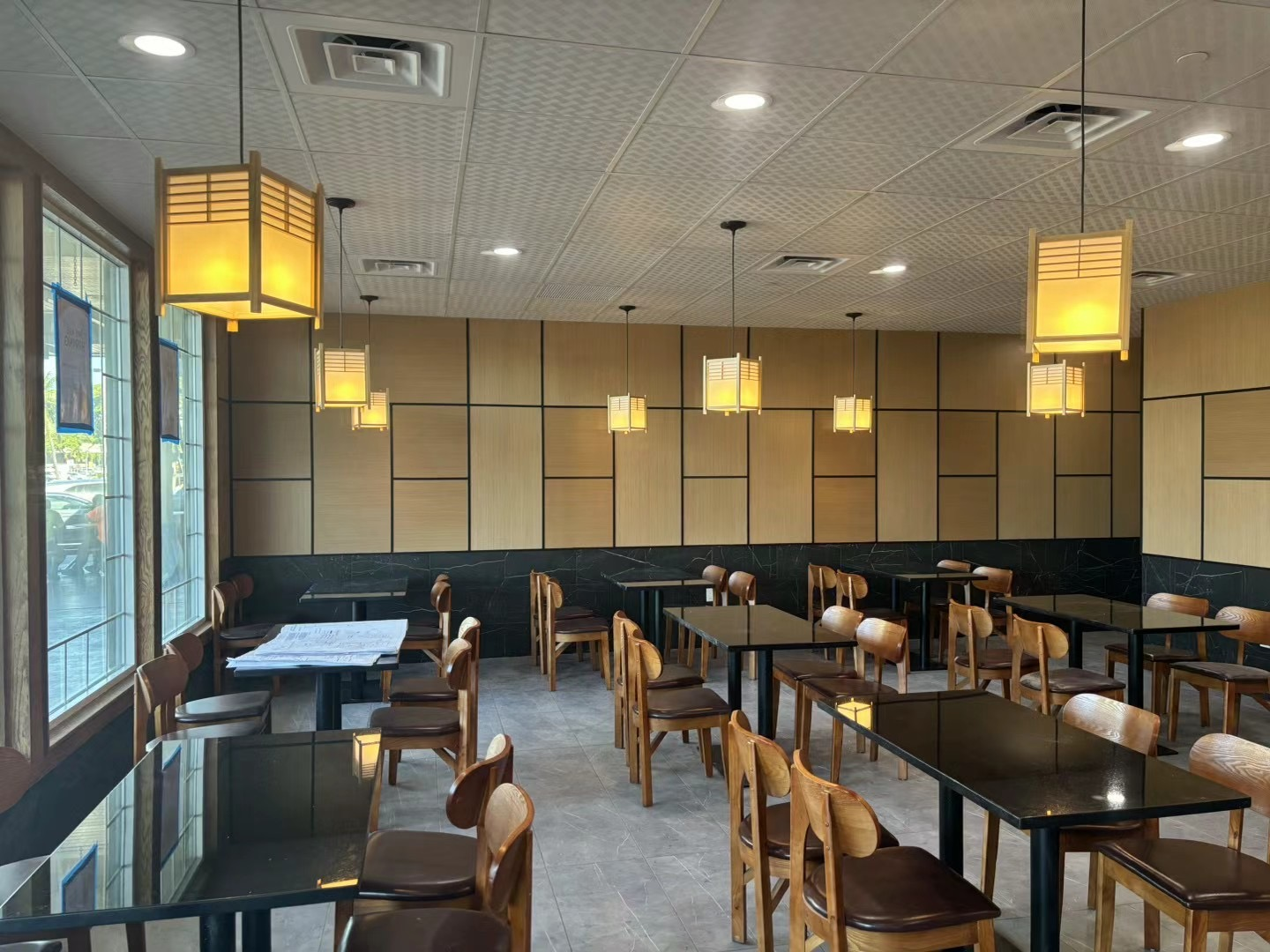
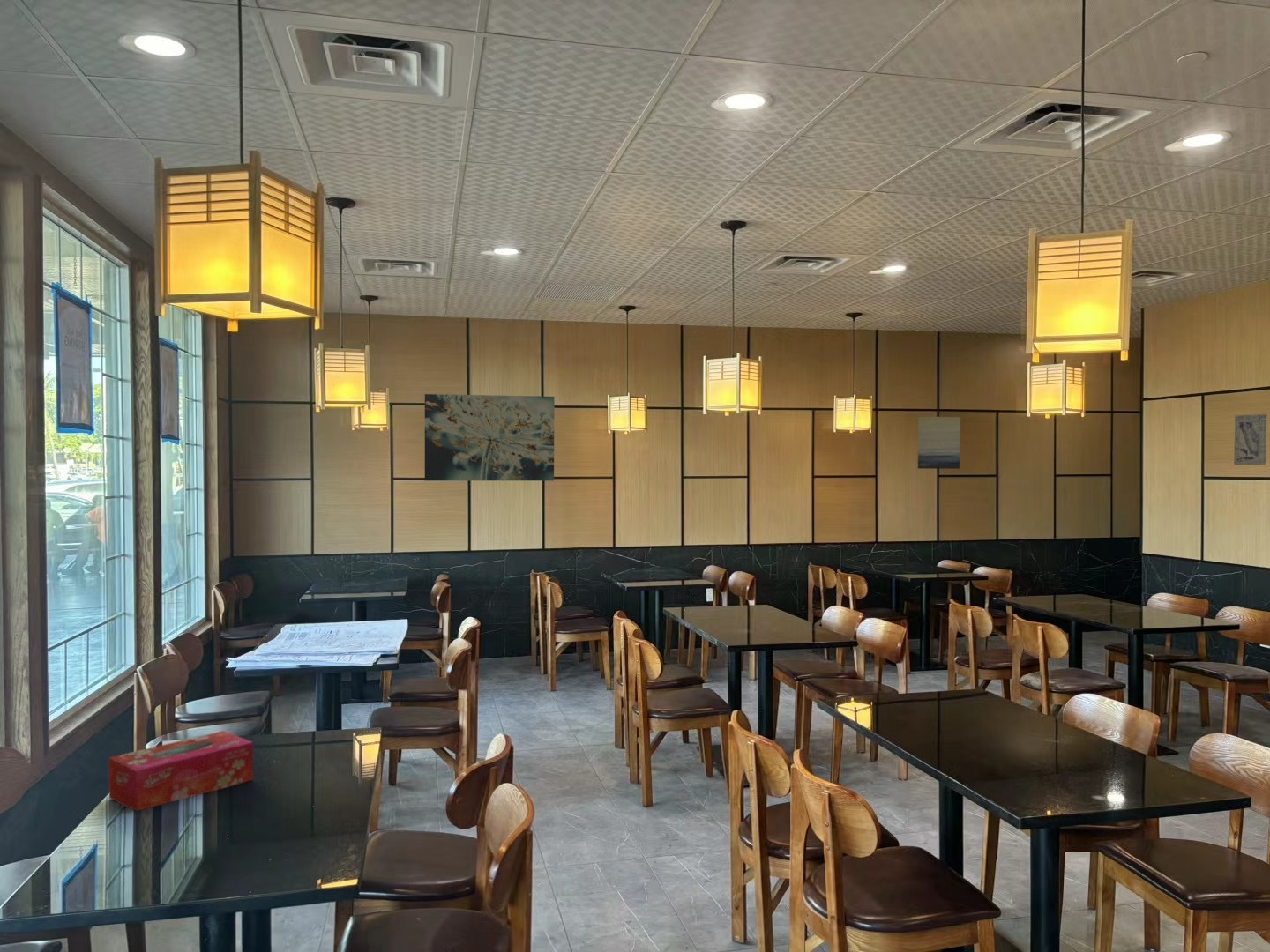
+ wall art (938, 443)
+ tissue box (183, 769)
+ wall art (1250, 440)
+ wall art (489, 438)
